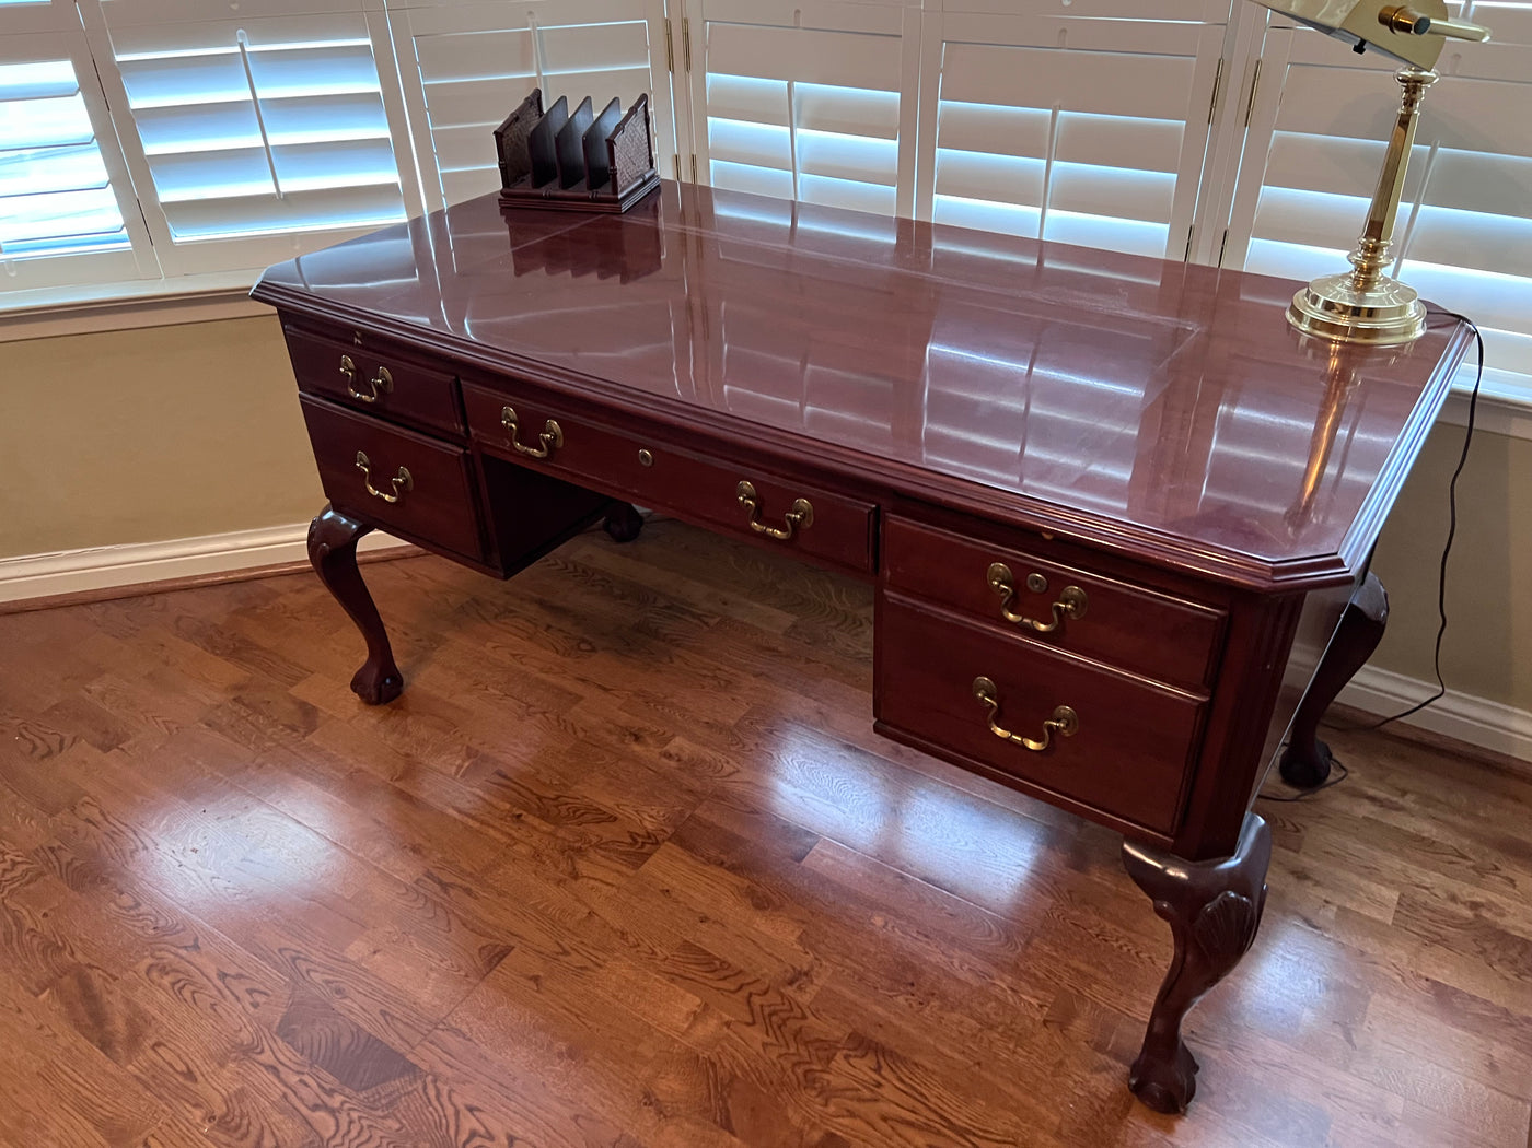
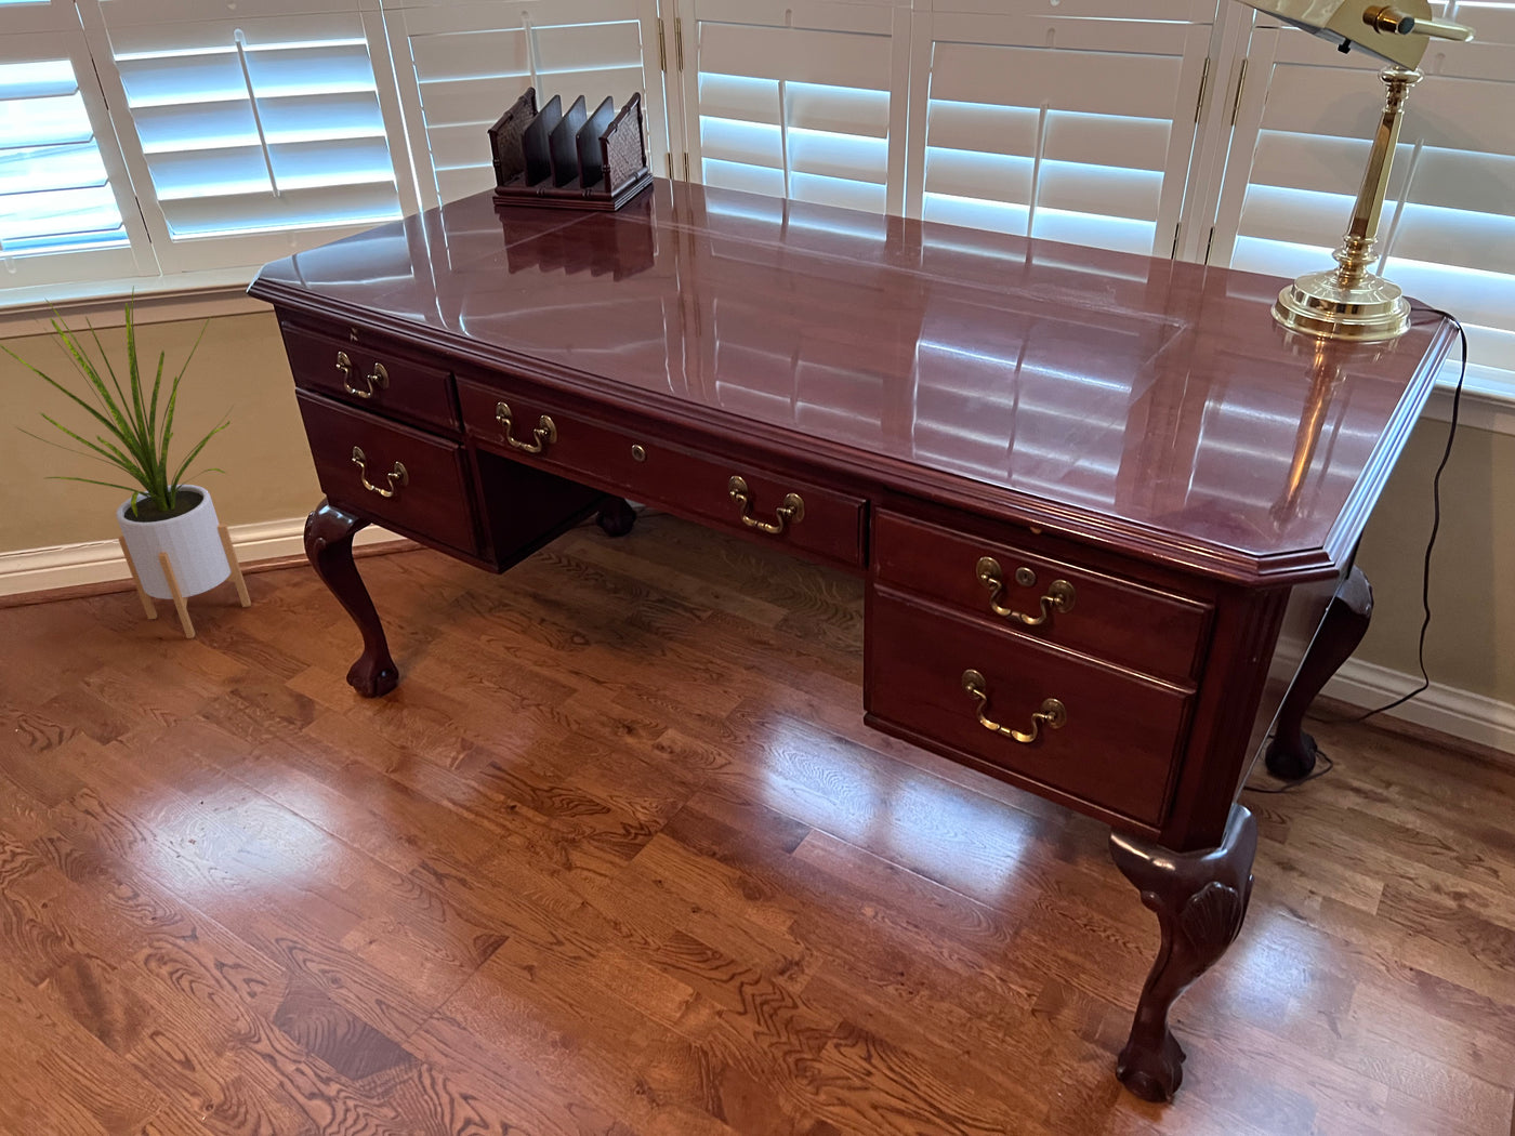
+ house plant (155, 464)
